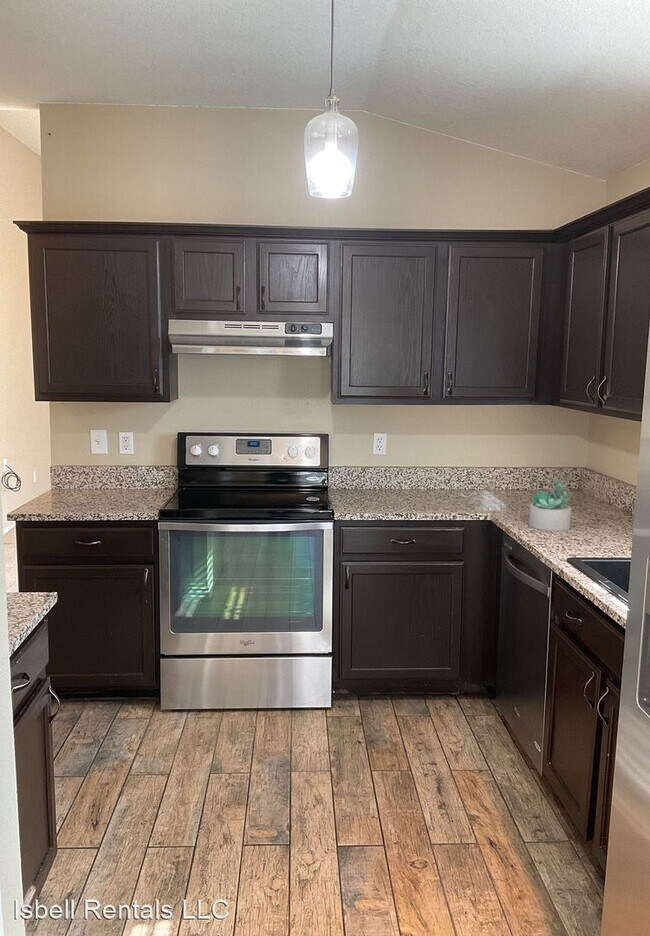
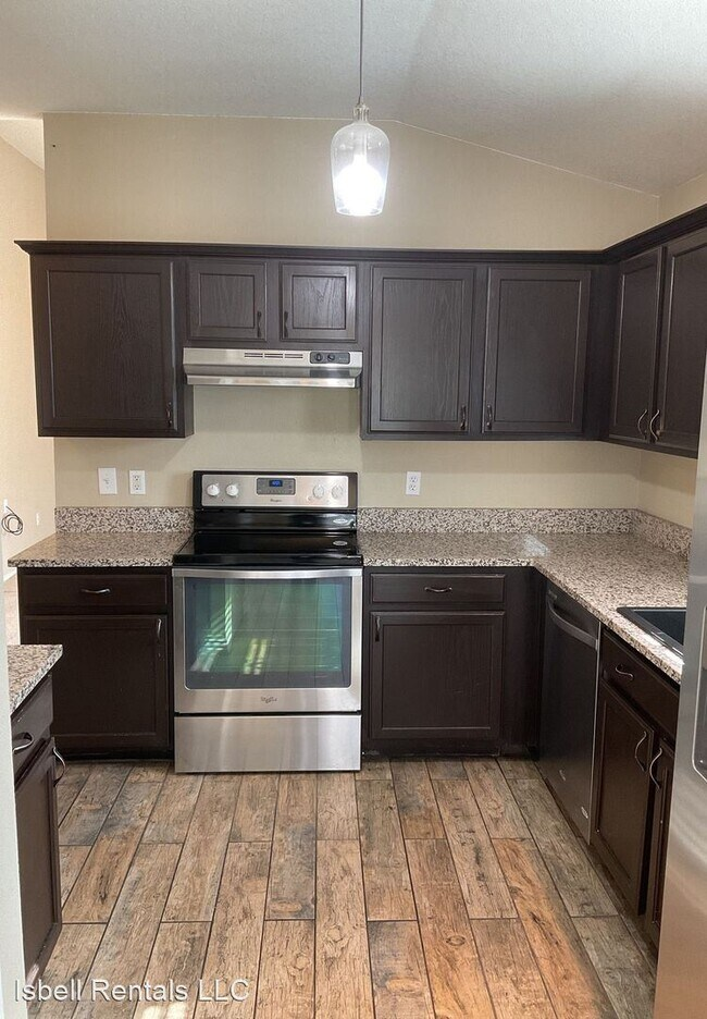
- succulent plant (550, 502)
